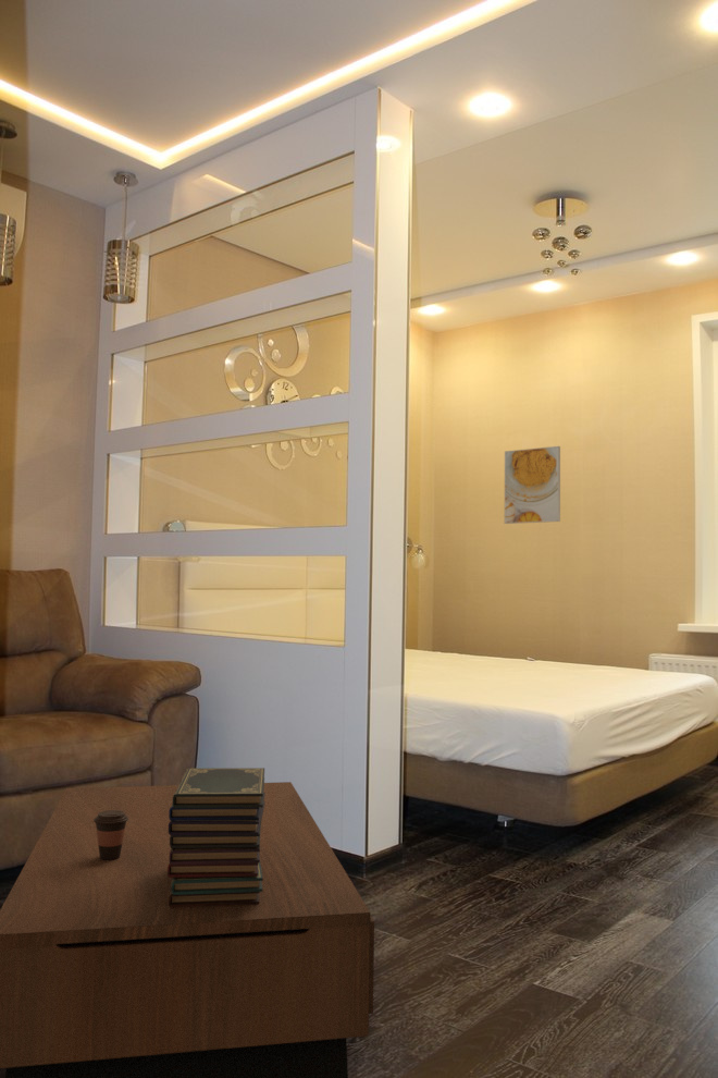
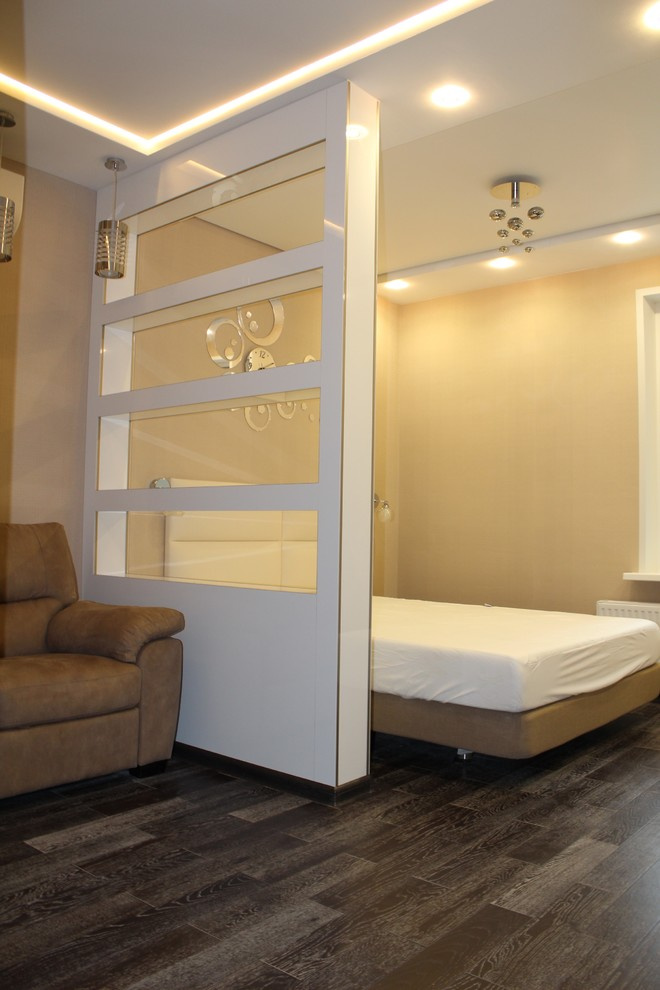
- coffee cup (110, 834)
- coffee table (185, 907)
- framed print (531, 486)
- book stack (219, 831)
